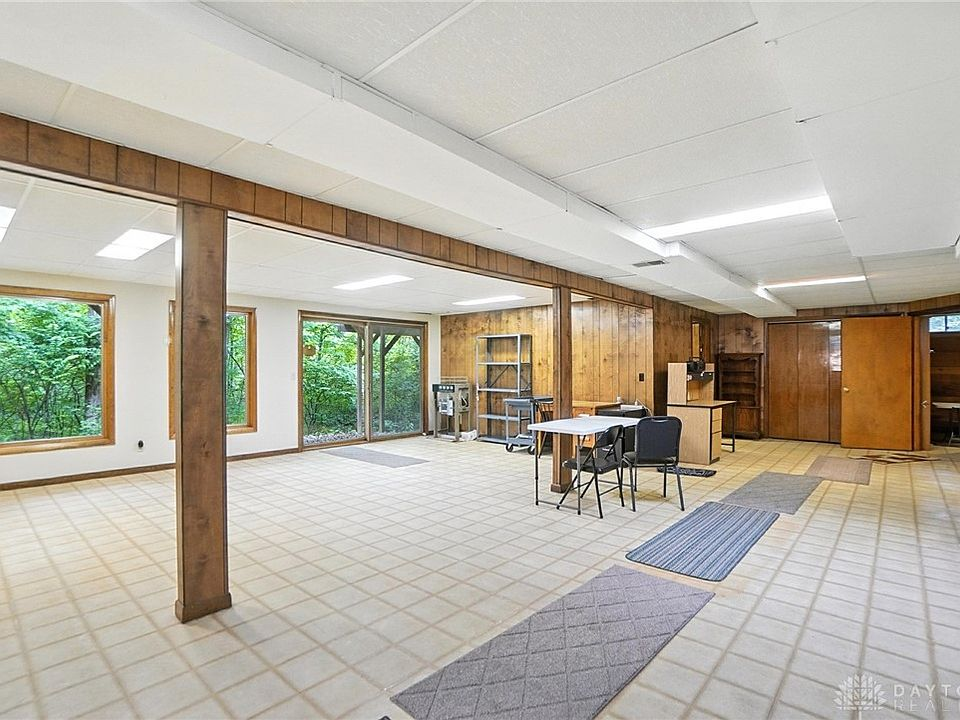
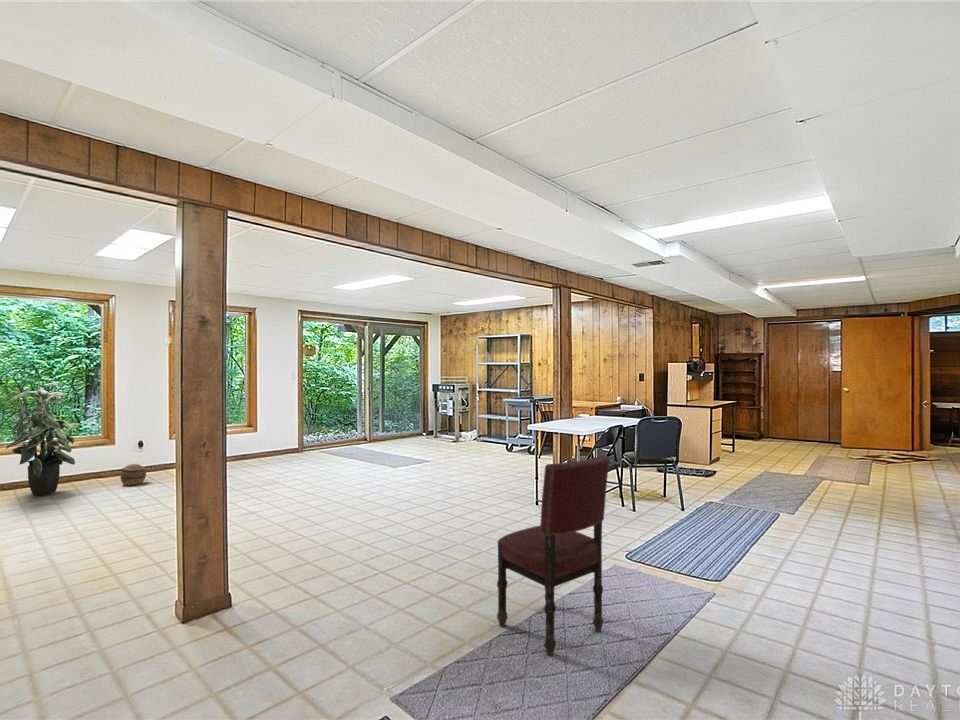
+ basket (133, 474)
+ dining chair (552, 542)
+ indoor plant (46, 439)
